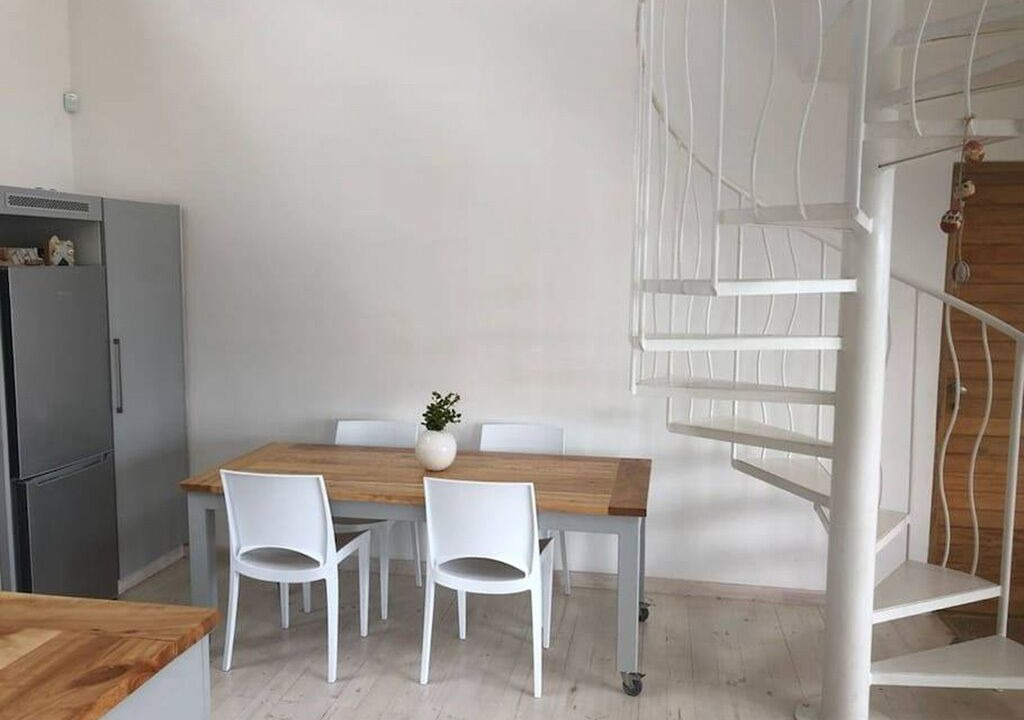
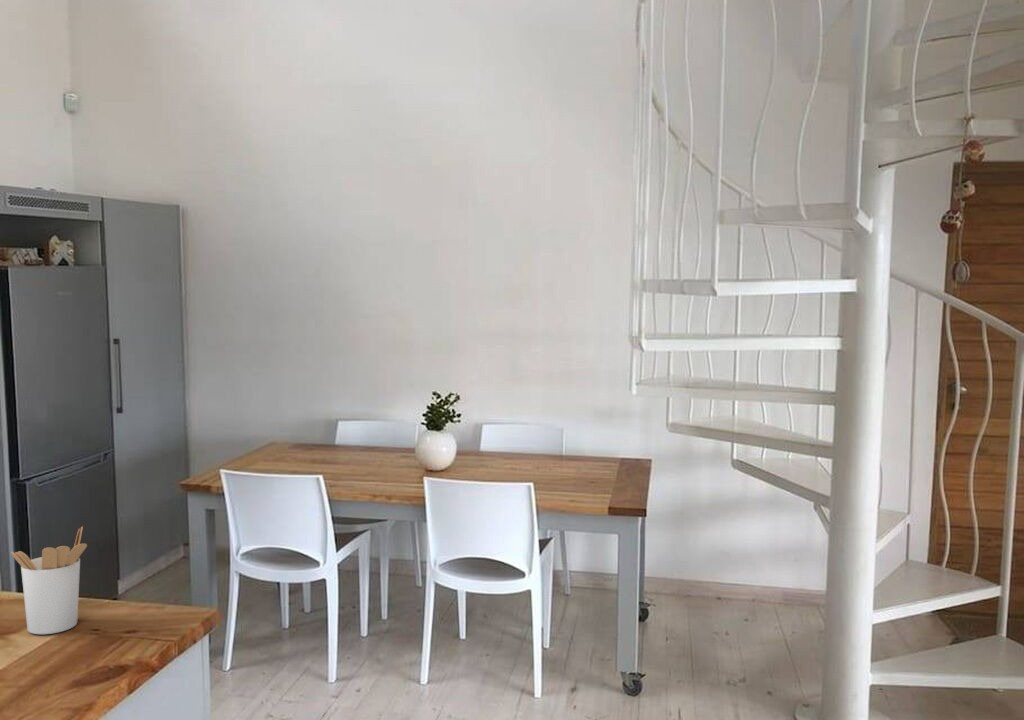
+ utensil holder (56, 581)
